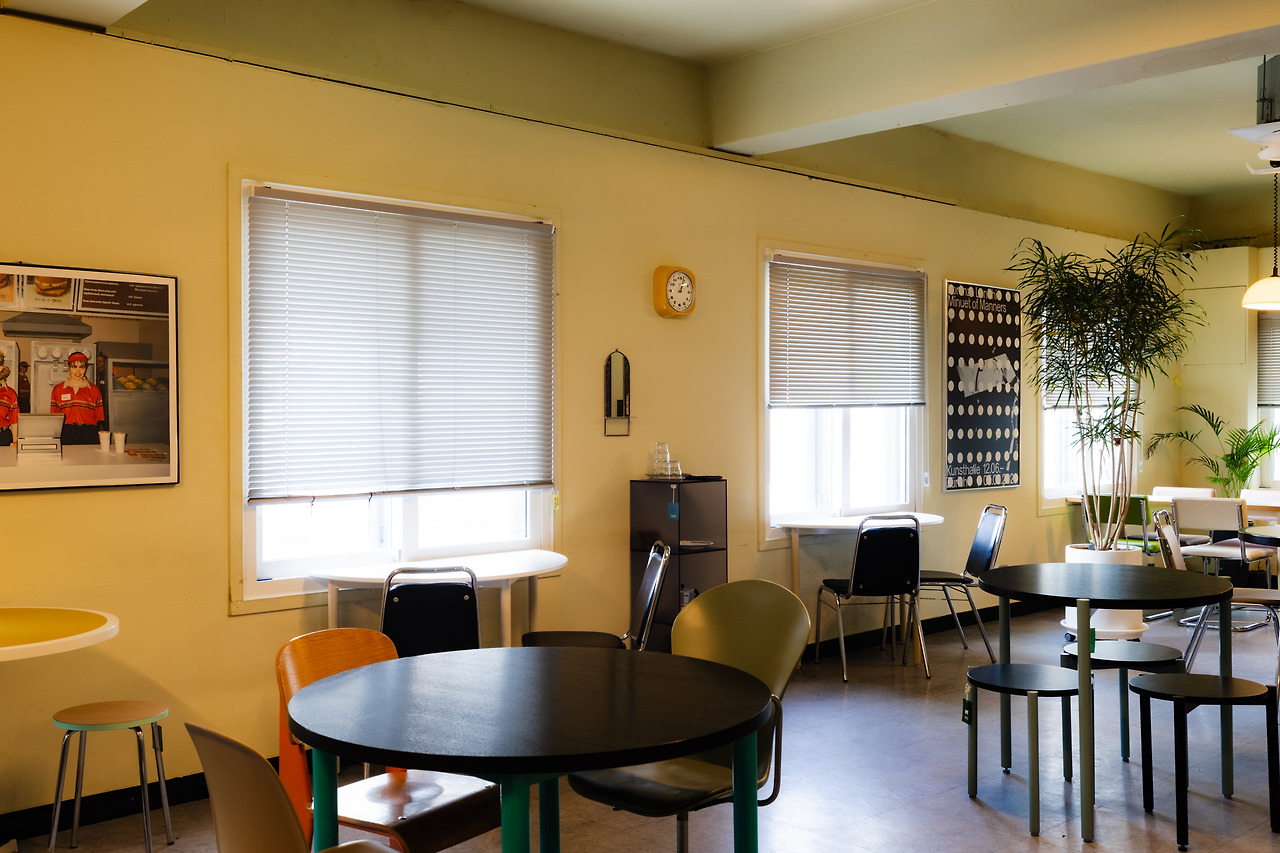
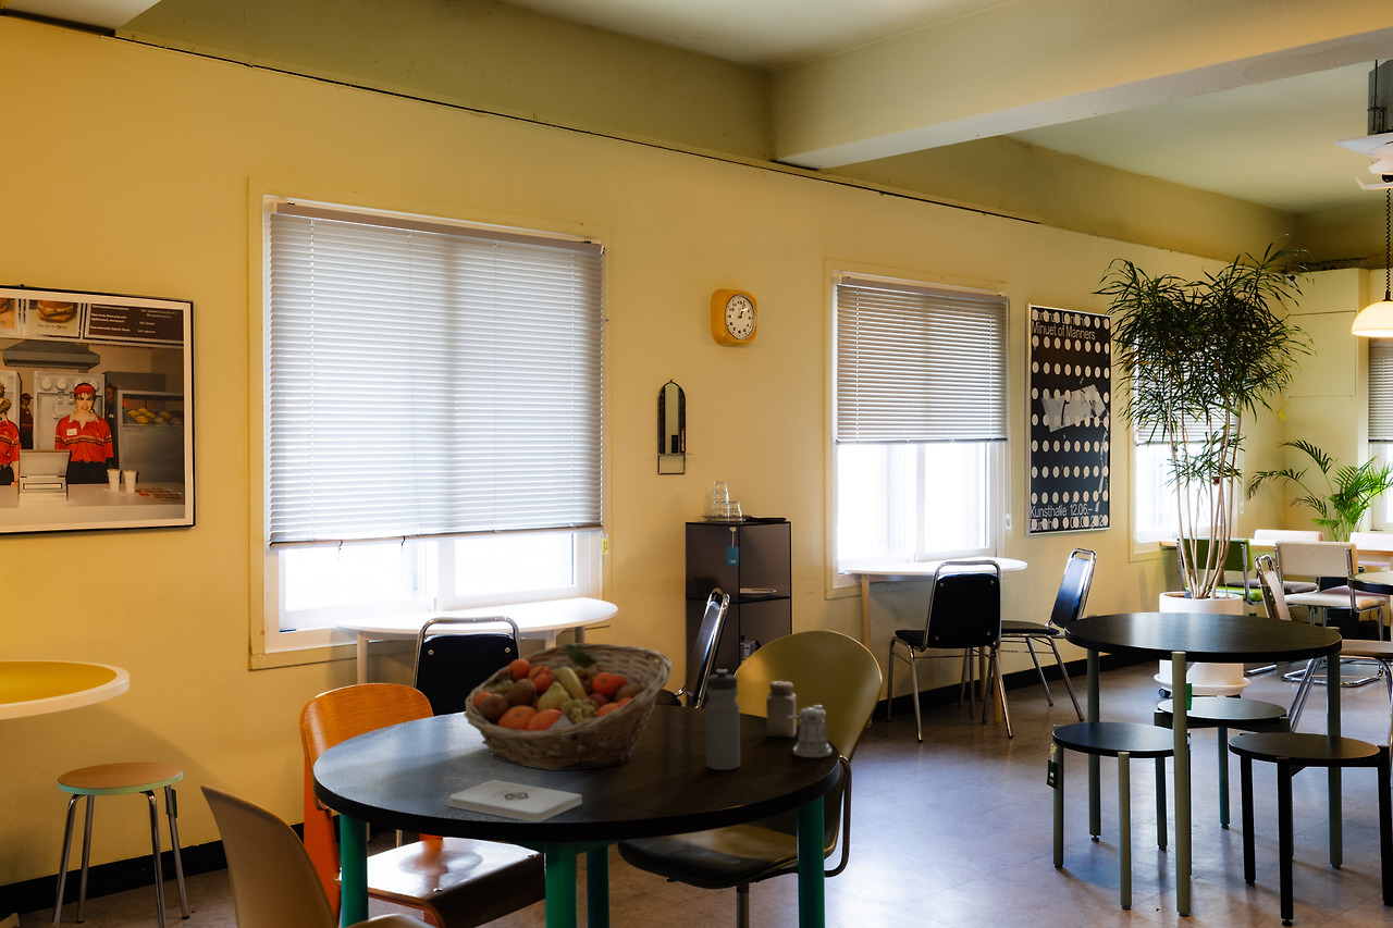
+ water bottle (722, 717)
+ fruit basket (568, 703)
+ salt shaker (781, 707)
+ pepper shaker (809, 729)
+ notepad (514, 800)
